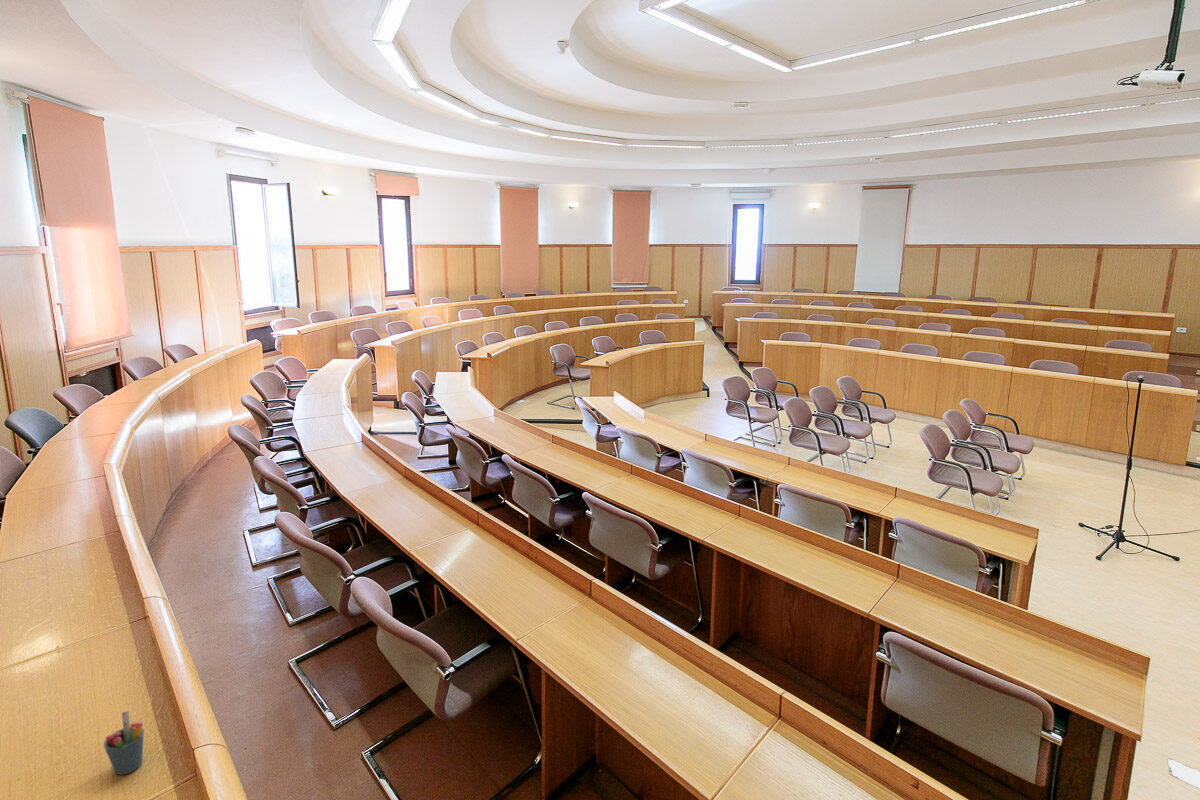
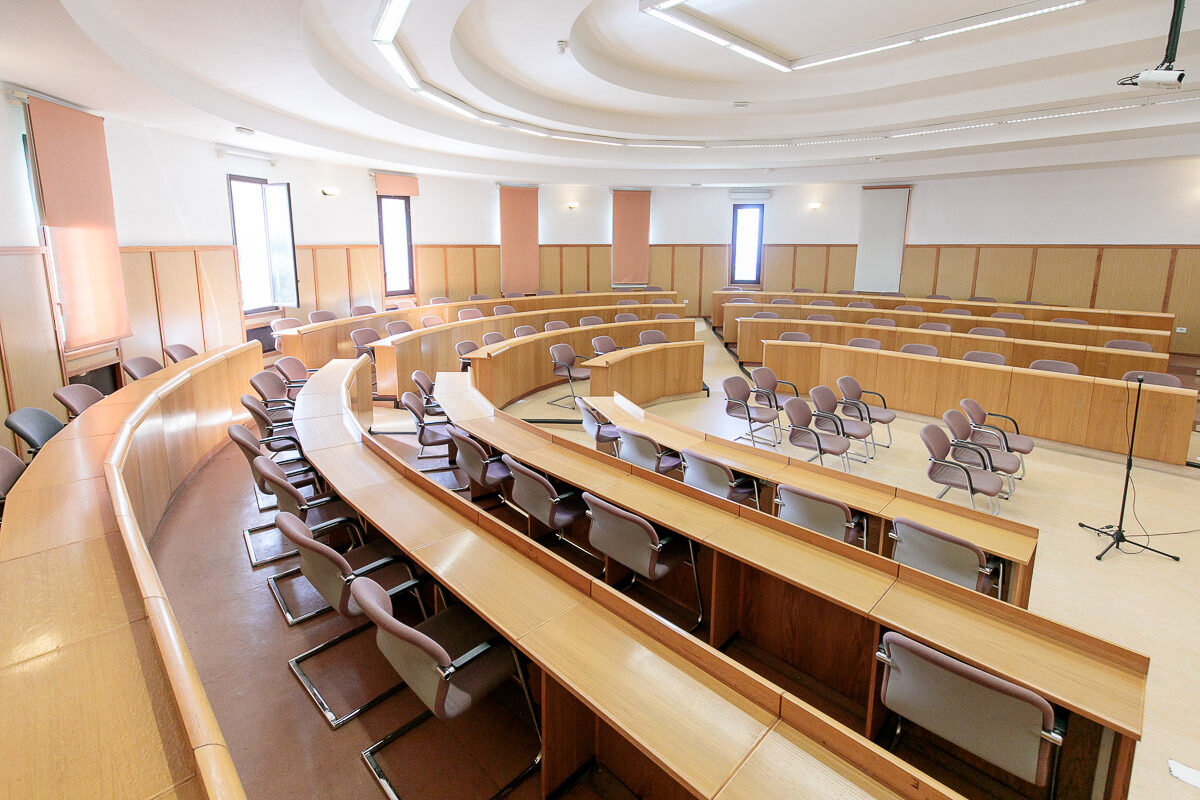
- pen holder (125, 743)
